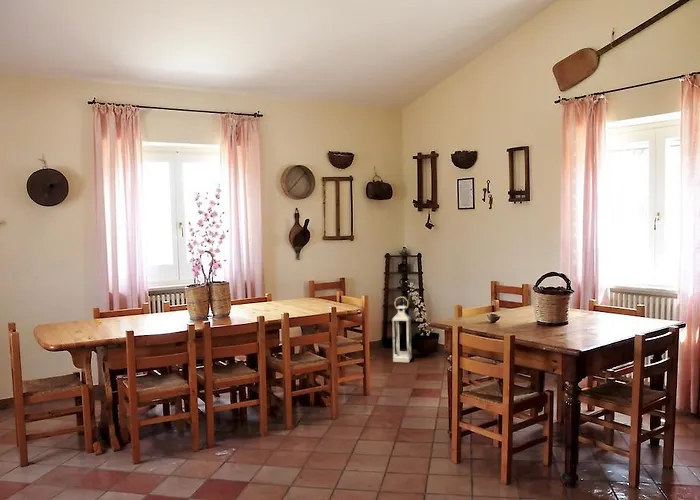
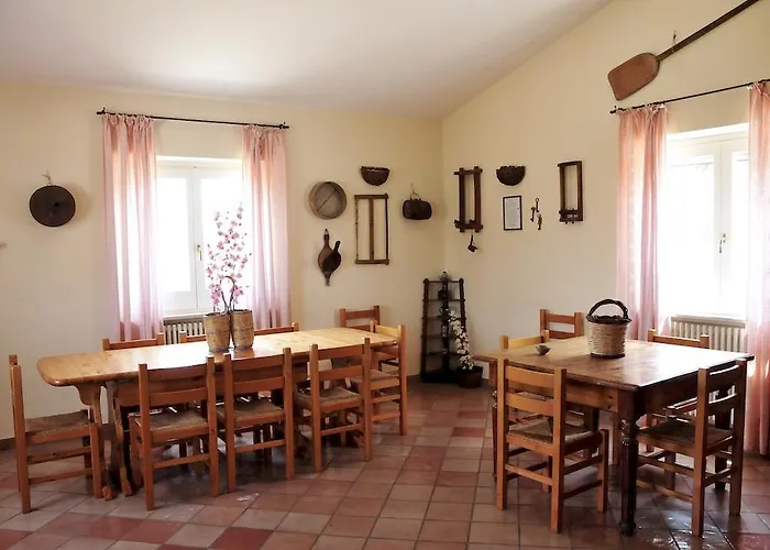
- lantern (398, 328)
